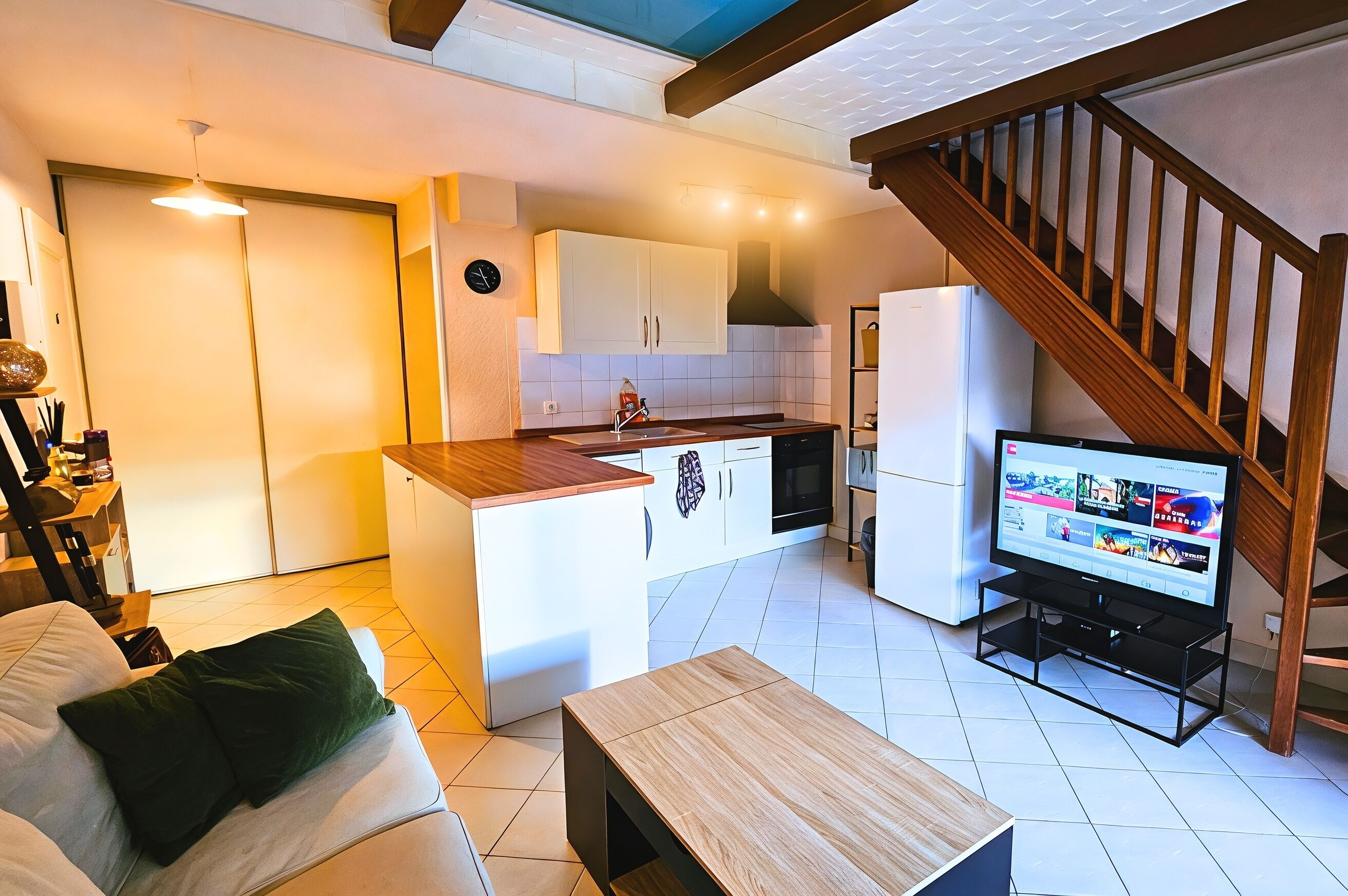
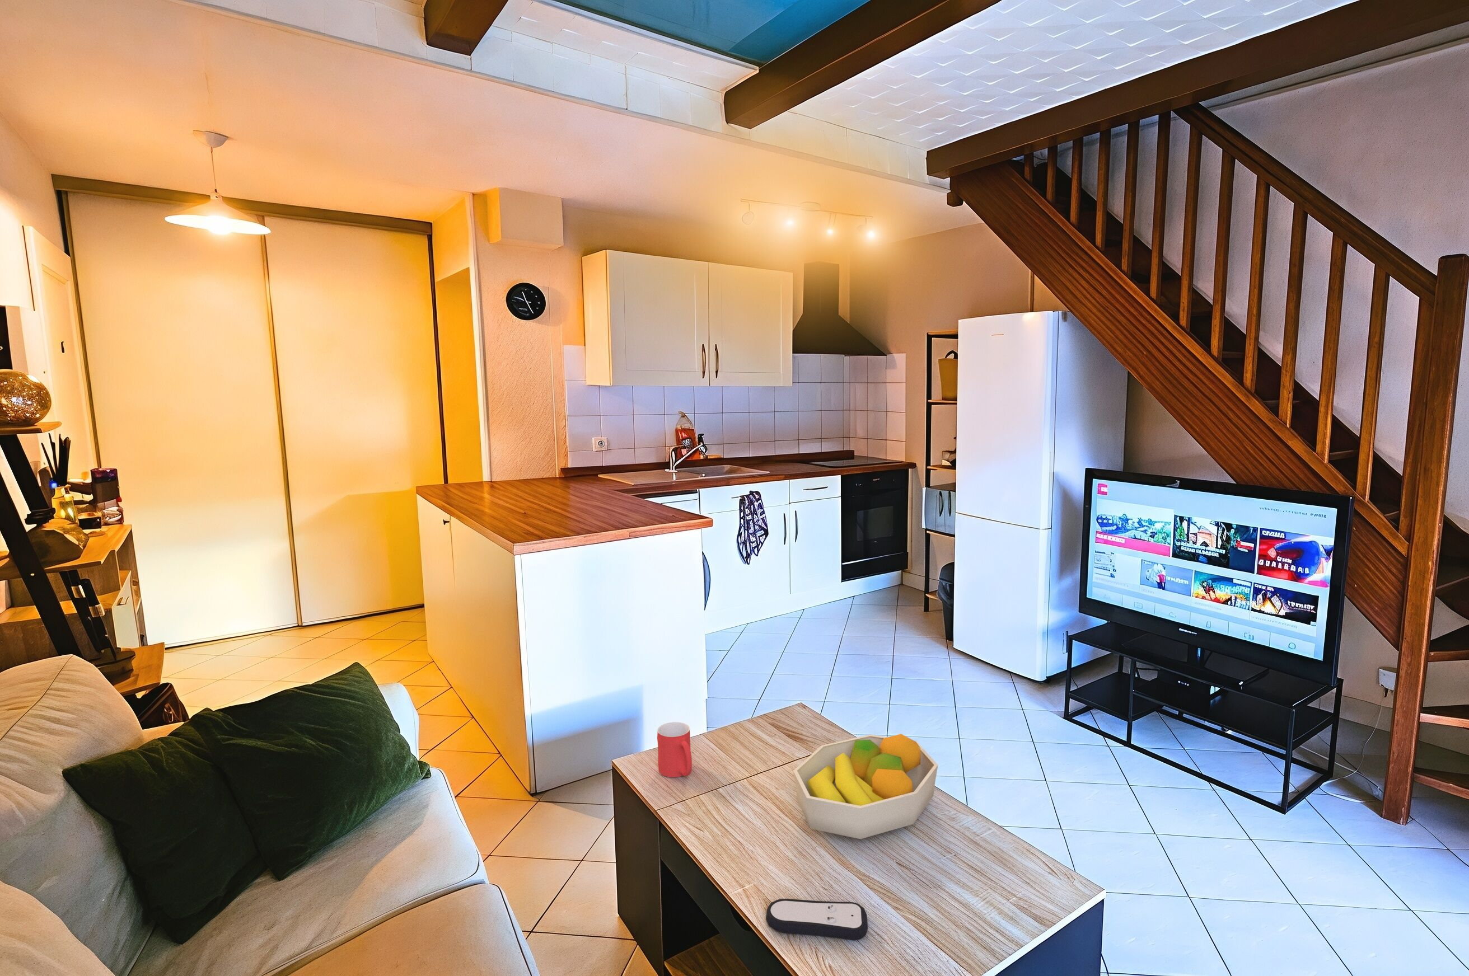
+ remote control (816, 917)
+ fruit bowl (865, 779)
+ mug (678, 753)
